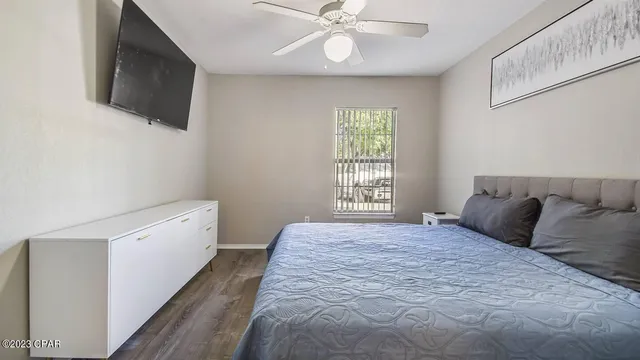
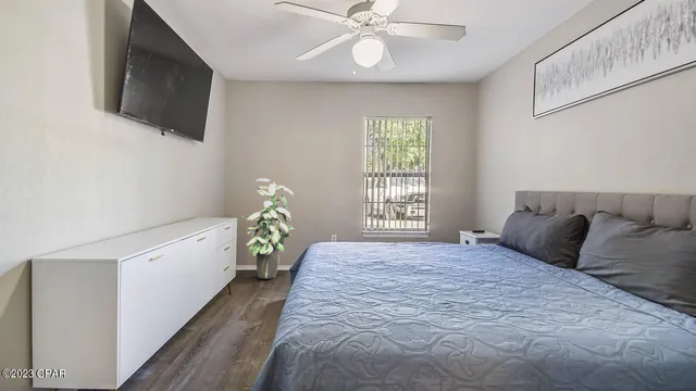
+ indoor plant (268, 228)
